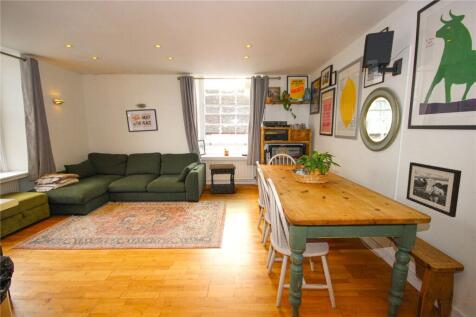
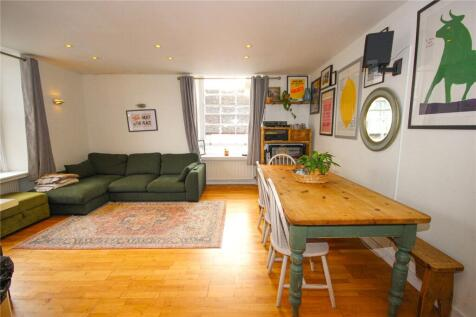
- picture frame (430, 186)
- side table (222, 173)
